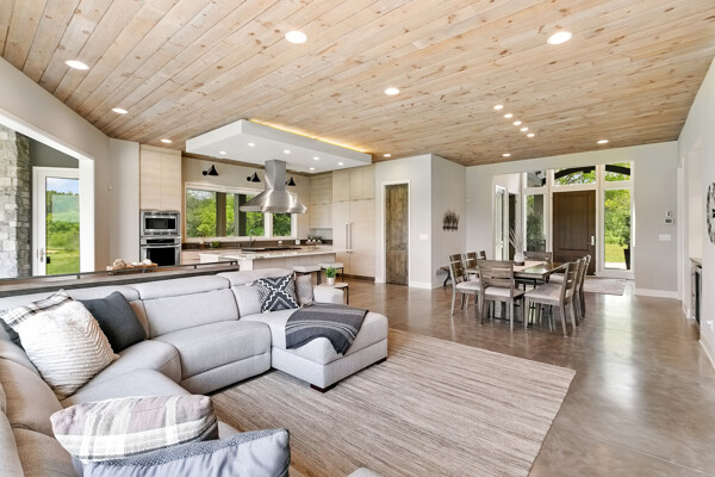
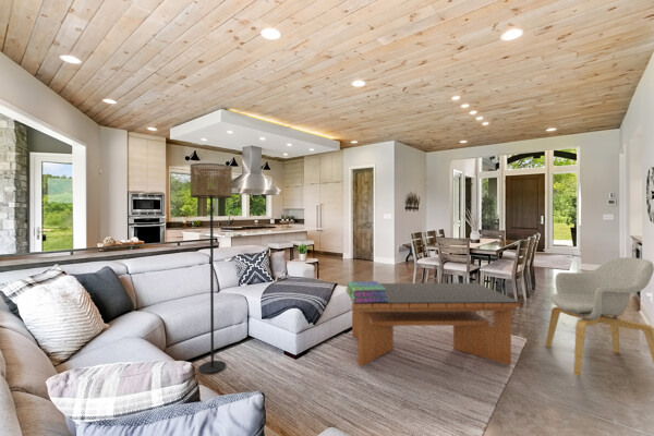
+ armchair (600, 311)
+ stack of books (365, 290)
+ floor lamp (211, 266)
+ coffee table (423, 319)
